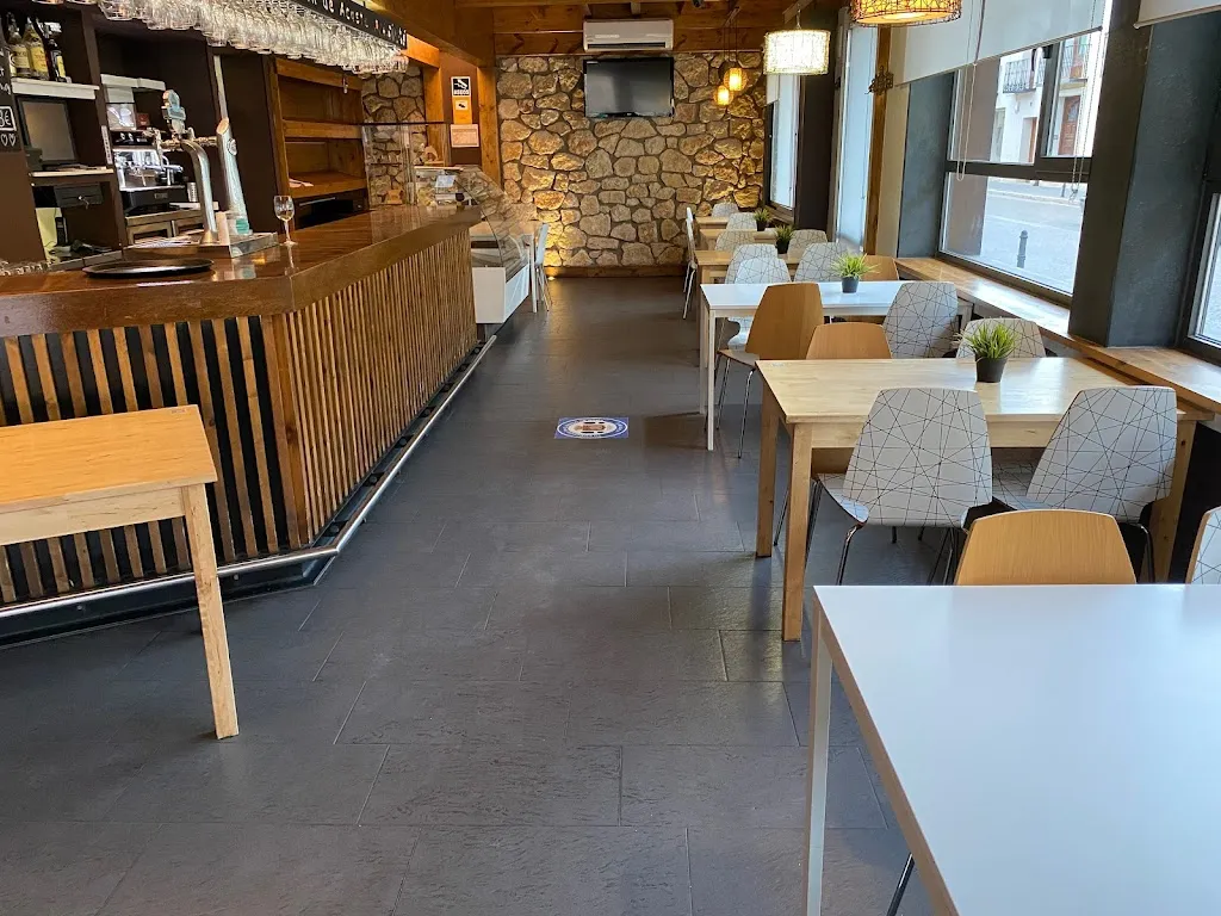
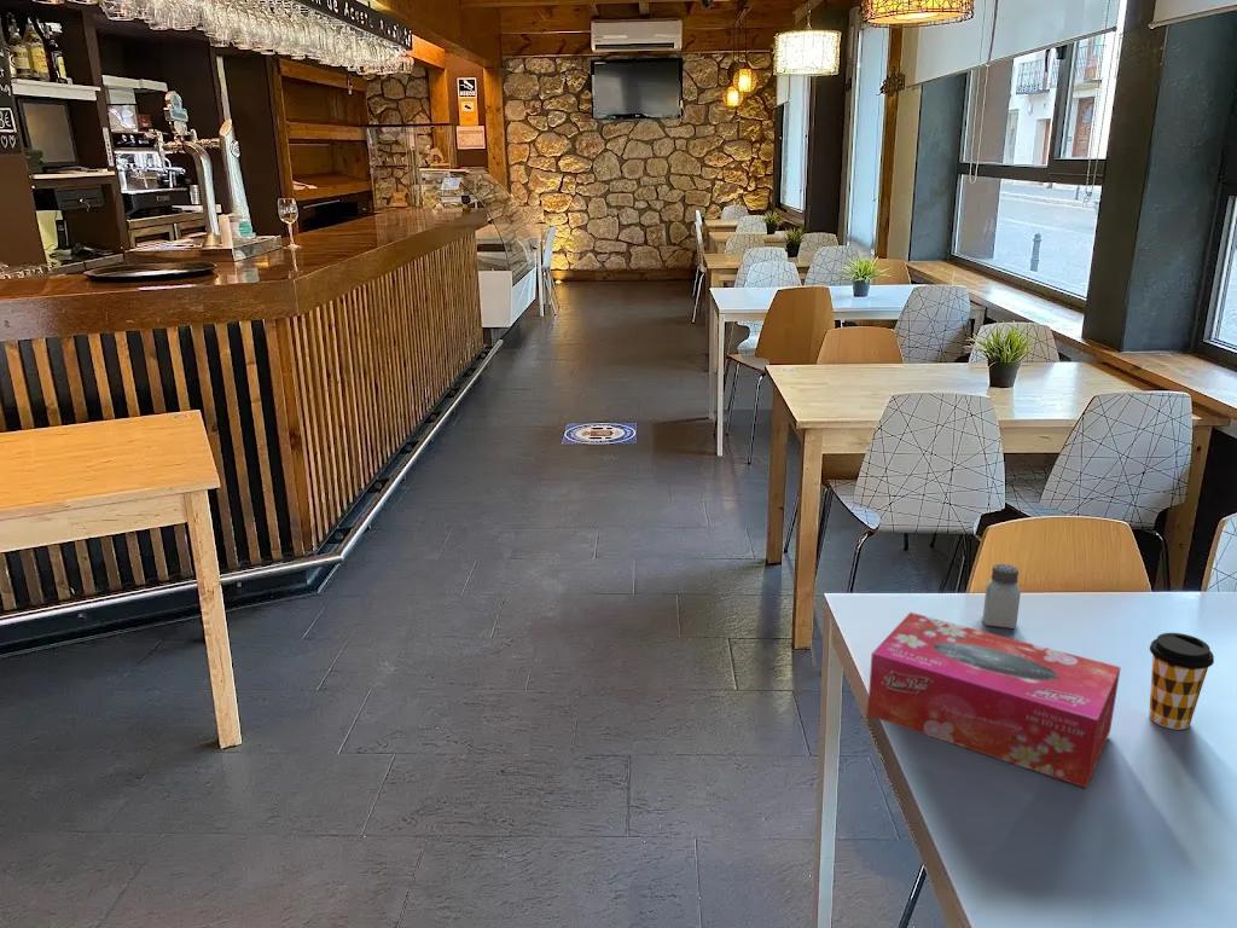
+ tissue box (989, 691)
+ coffee cup (1175, 682)
+ saltshaker (1001, 594)
